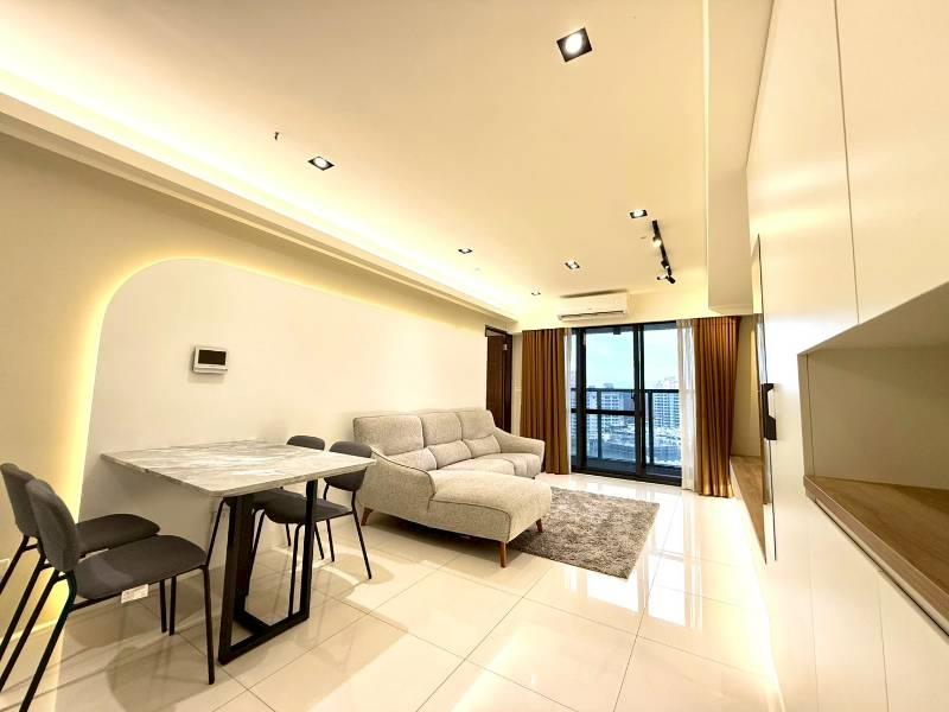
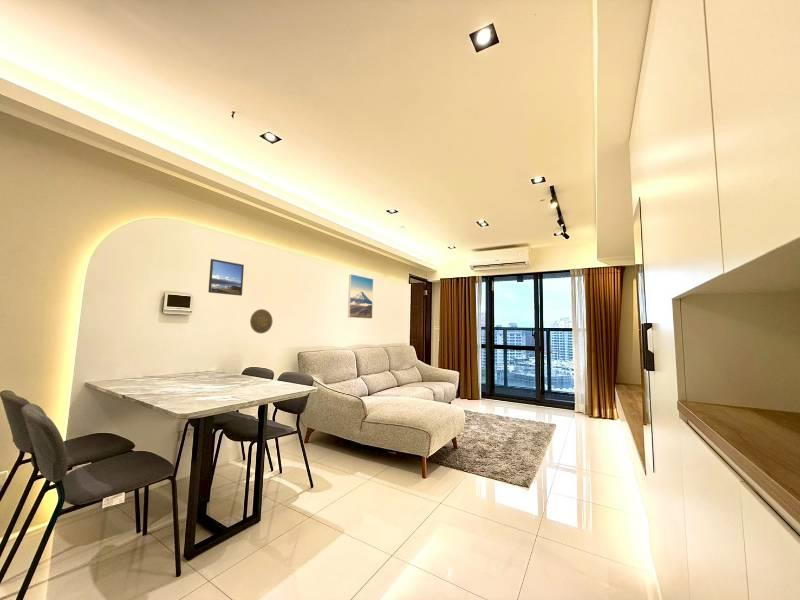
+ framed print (226, 277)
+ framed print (361, 297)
+ decorative plate (262, 321)
